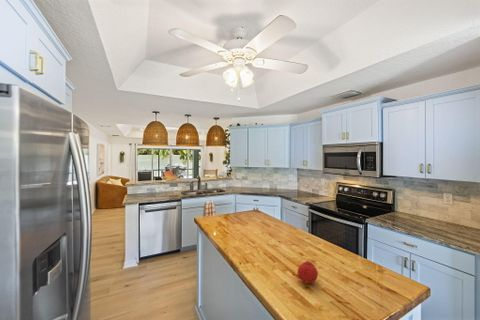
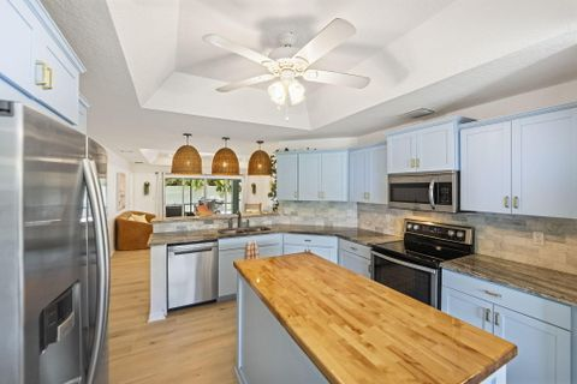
- fruit (307, 271)
